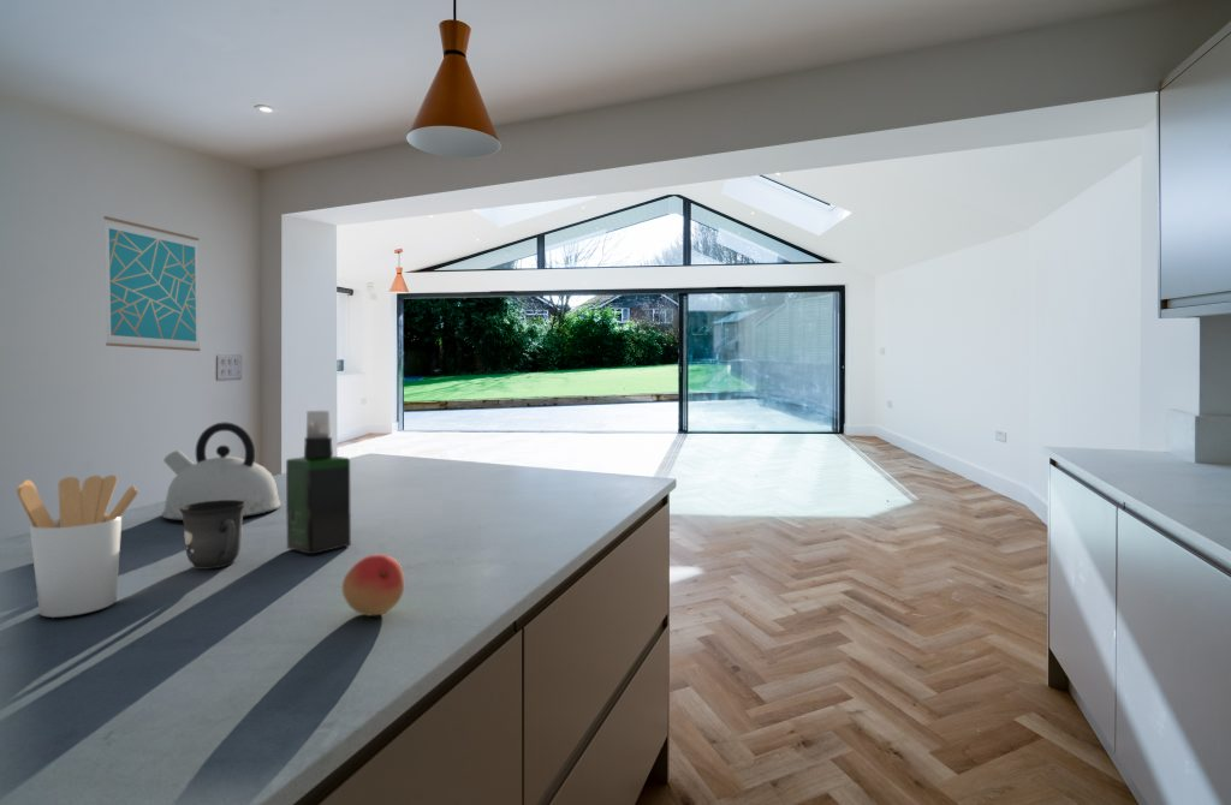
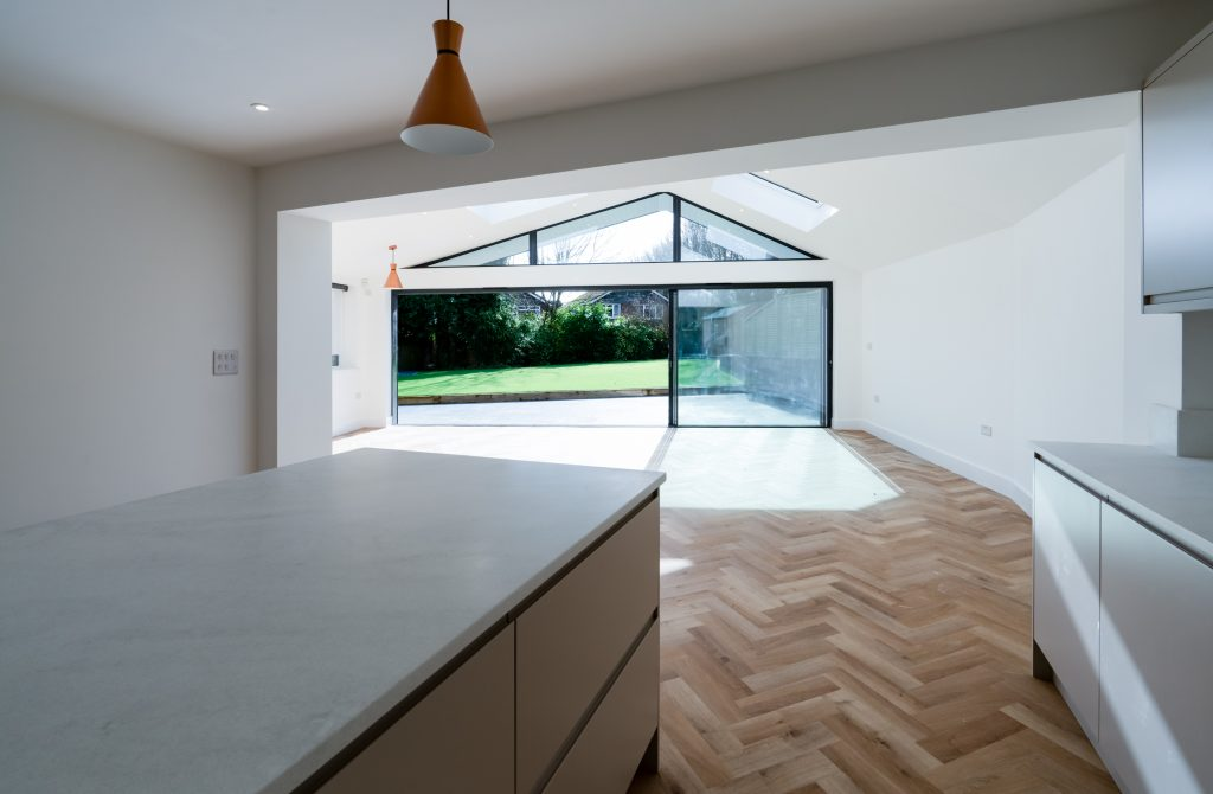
- fruit (374, 584)
- utensil holder (81, 538)
- mug (218, 536)
- wall art (155, 288)
- kettle (219, 466)
- spray bottle (319, 478)
